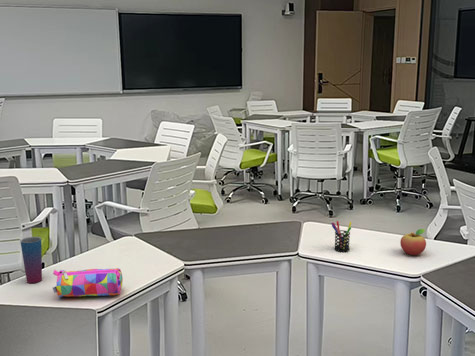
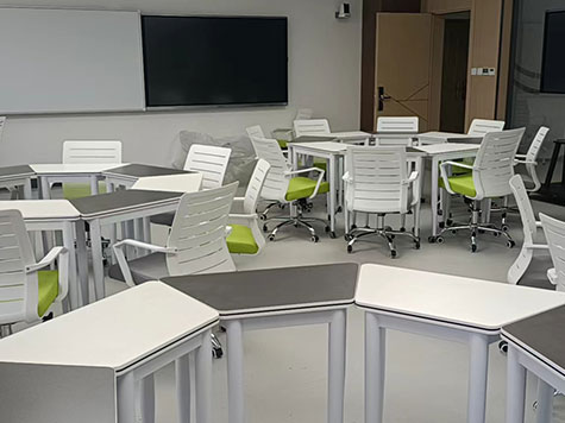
- pen holder (343, 235)
- pencil case (88, 282)
- cup (32, 260)
- fruit (413, 241)
